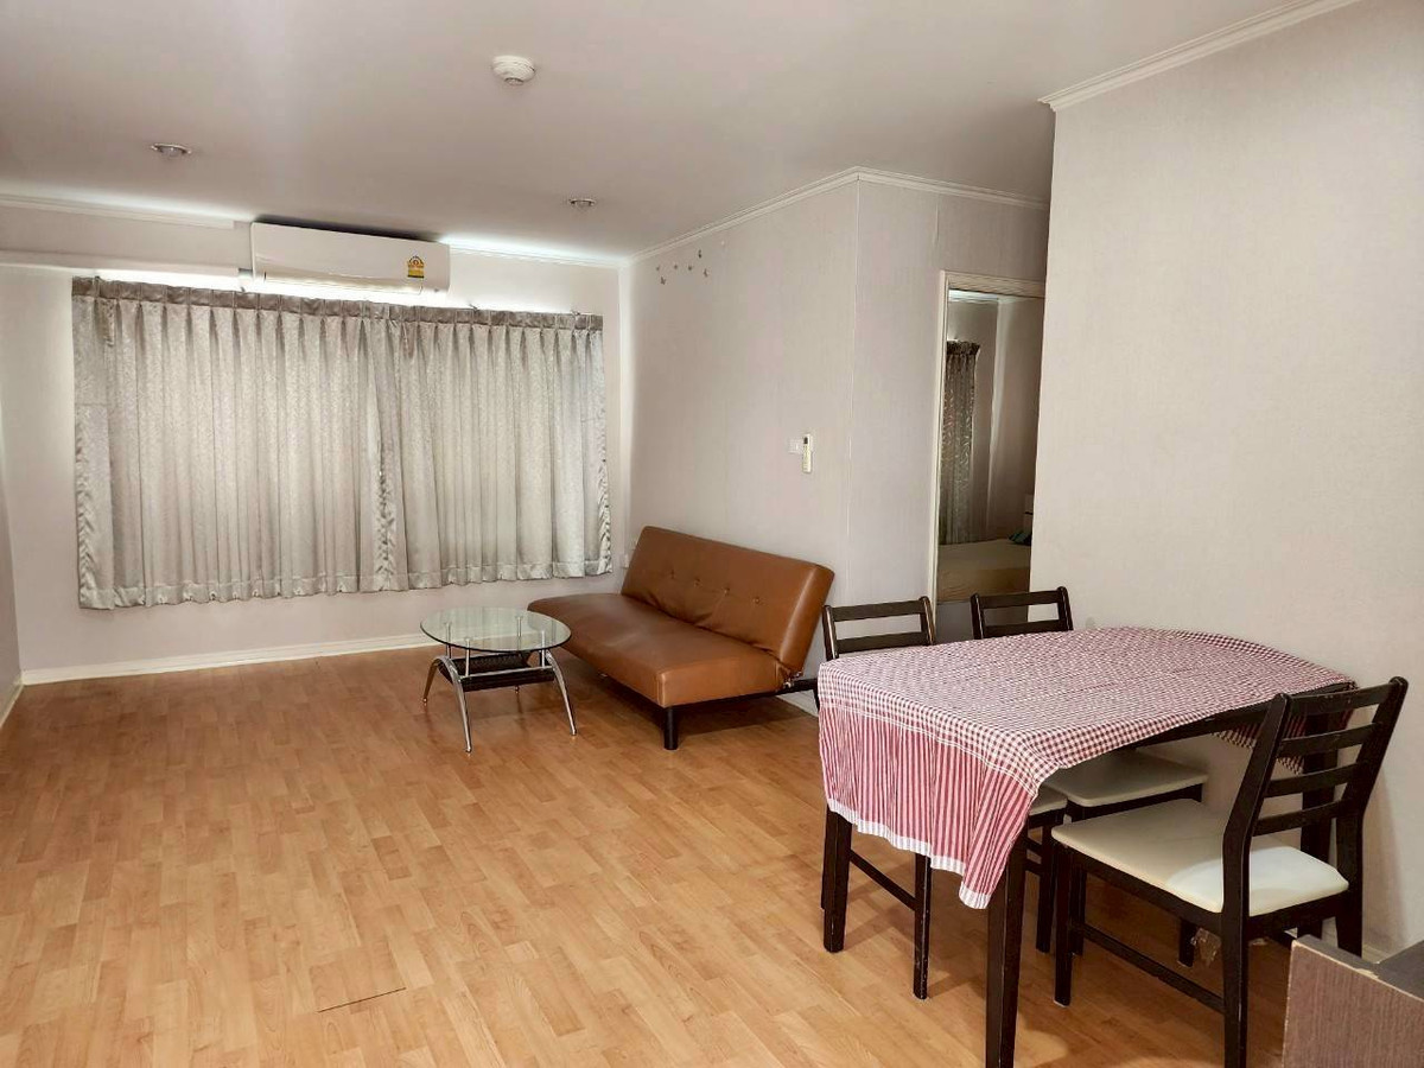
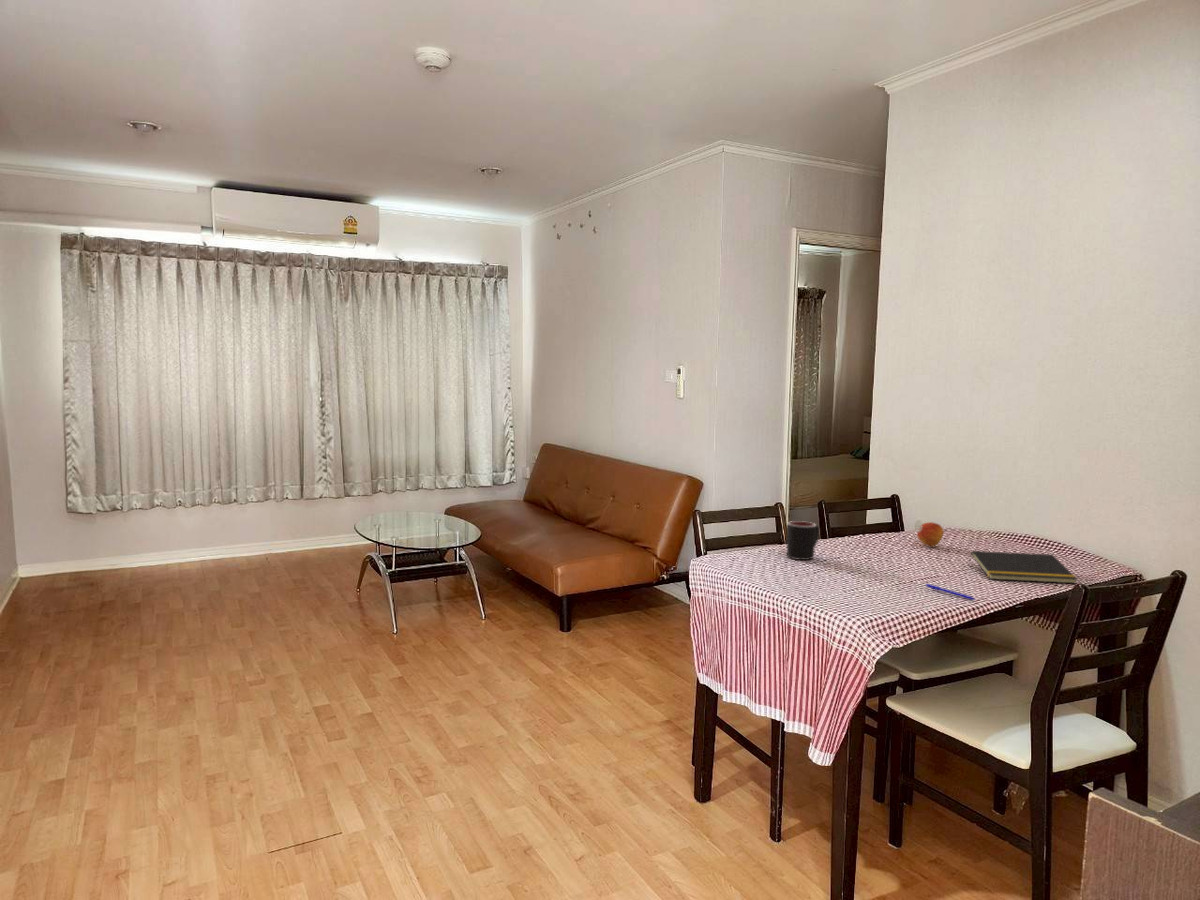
+ fruit (930, 534)
+ notepad (1022, 566)
+ pen (950, 592)
+ mug (804, 539)
